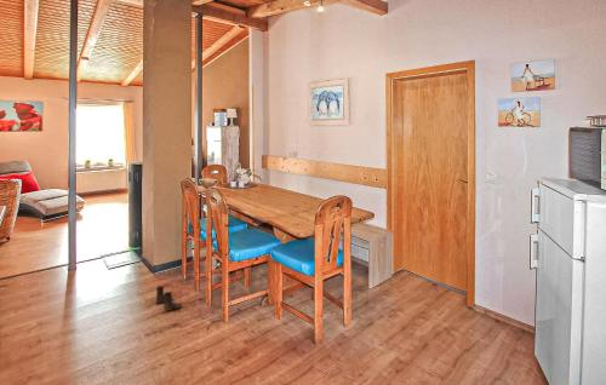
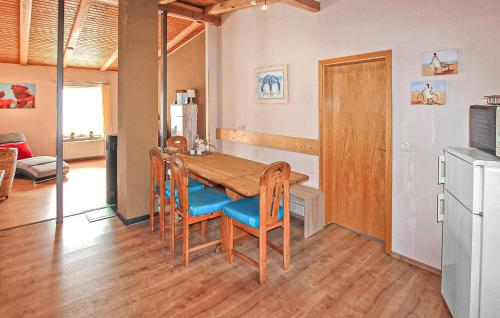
- boots (168, 297)
